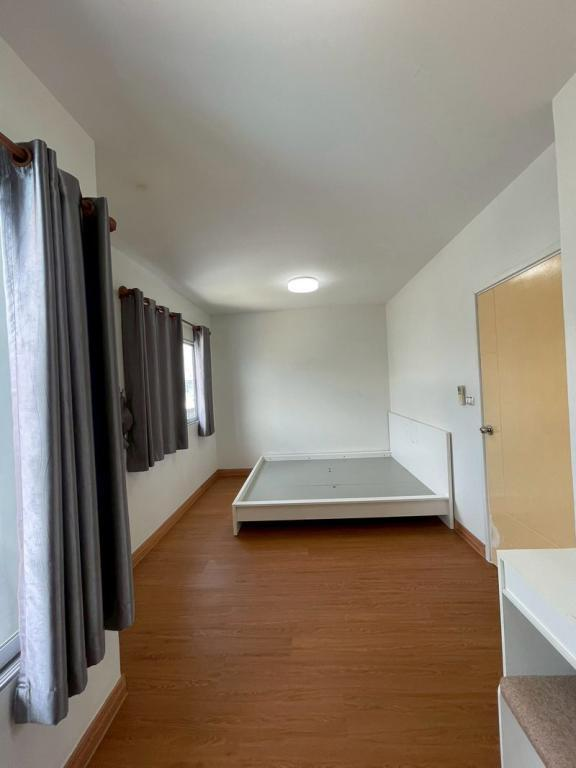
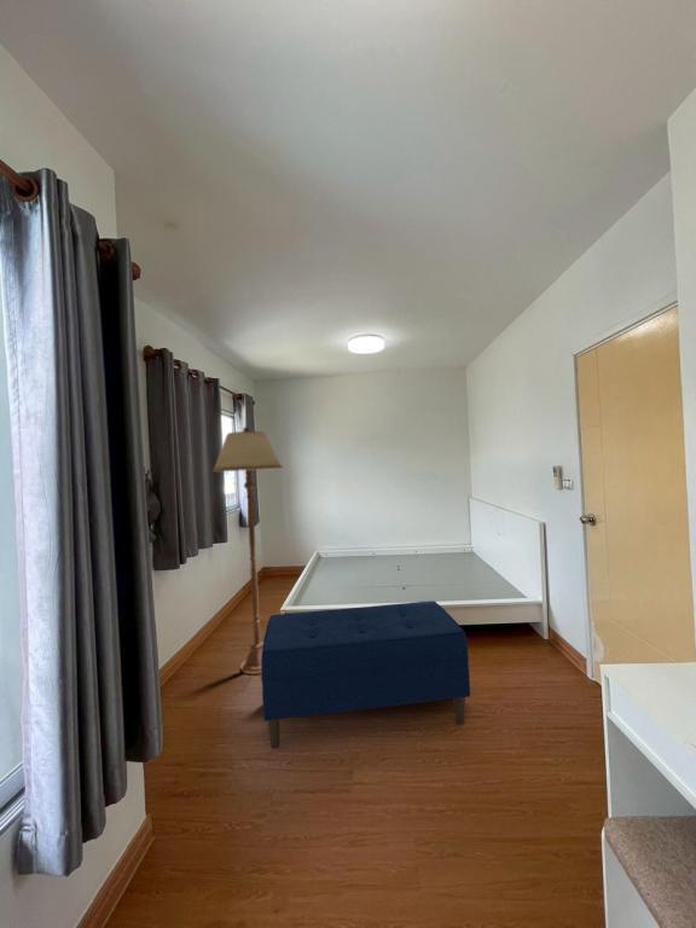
+ bench (361, 666)
+ floor lamp (251, 546)
